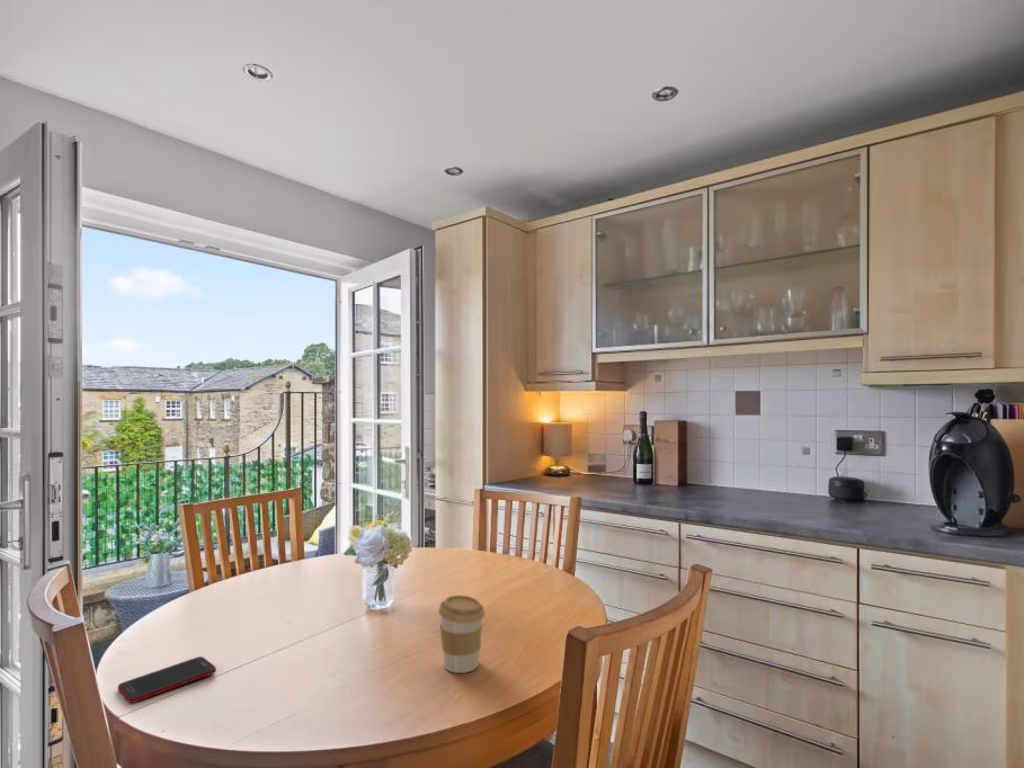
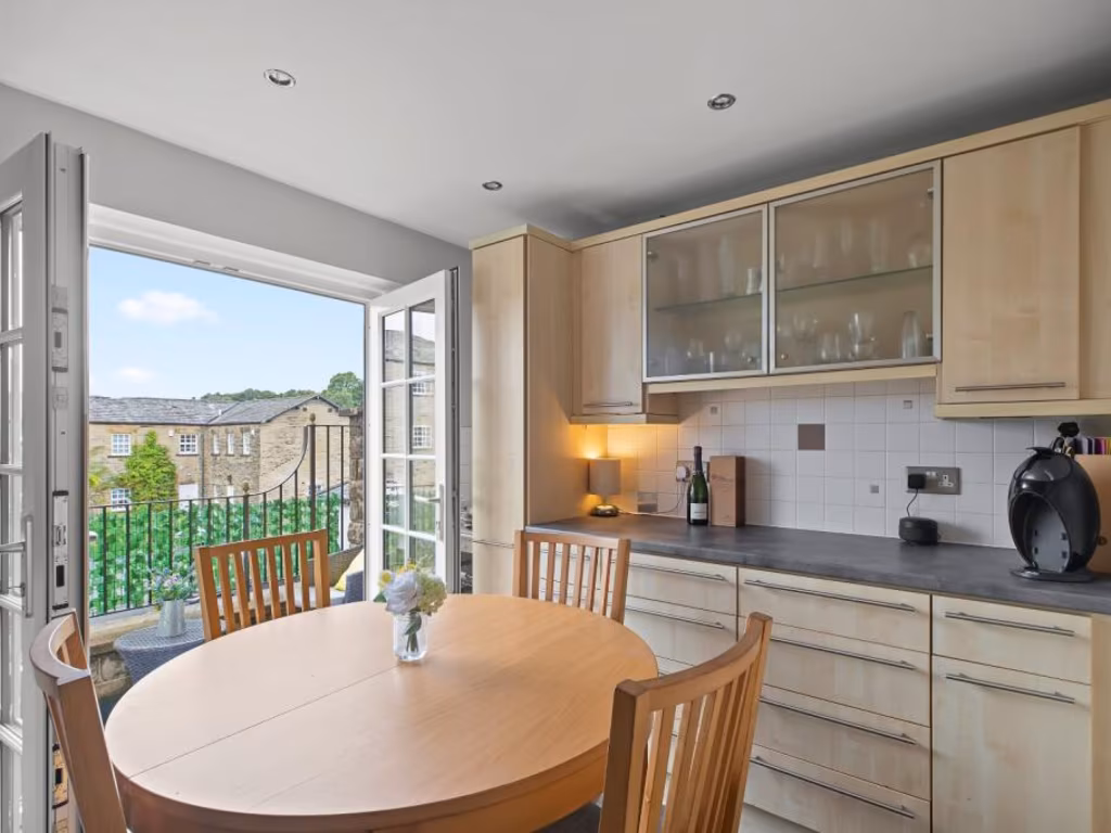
- coffee cup (461, 632)
- cell phone (168, 678)
